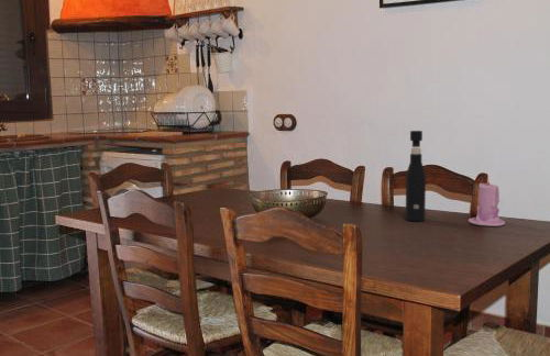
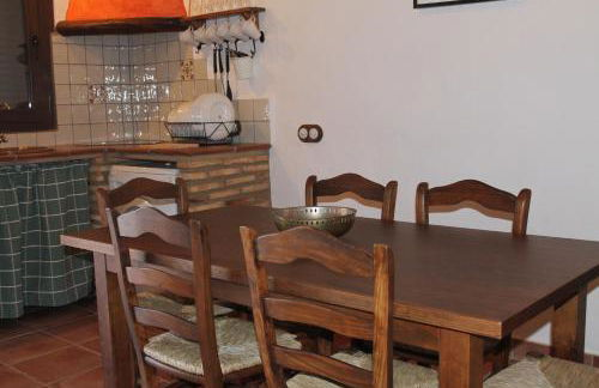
- candle (487, 200)
- pepper grinder (415, 175)
